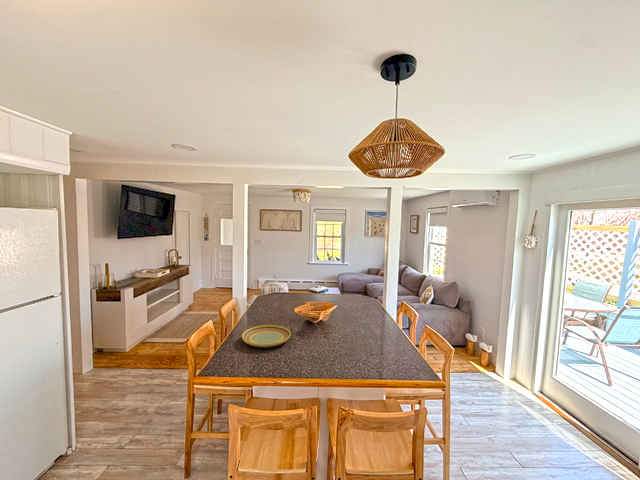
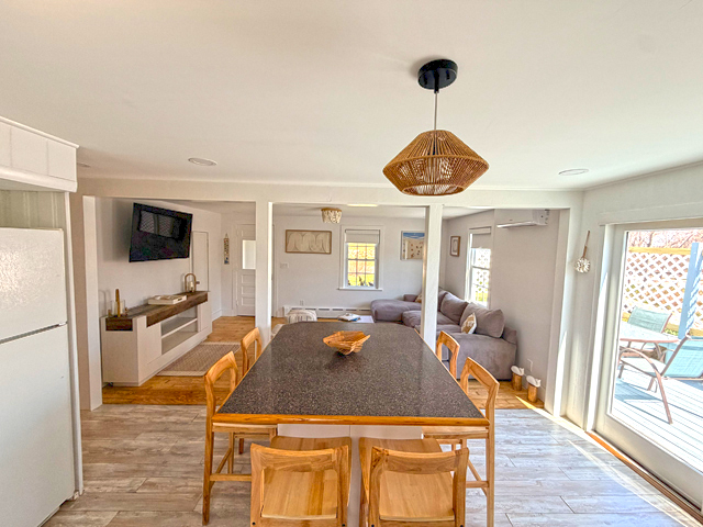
- plate (266, 336)
